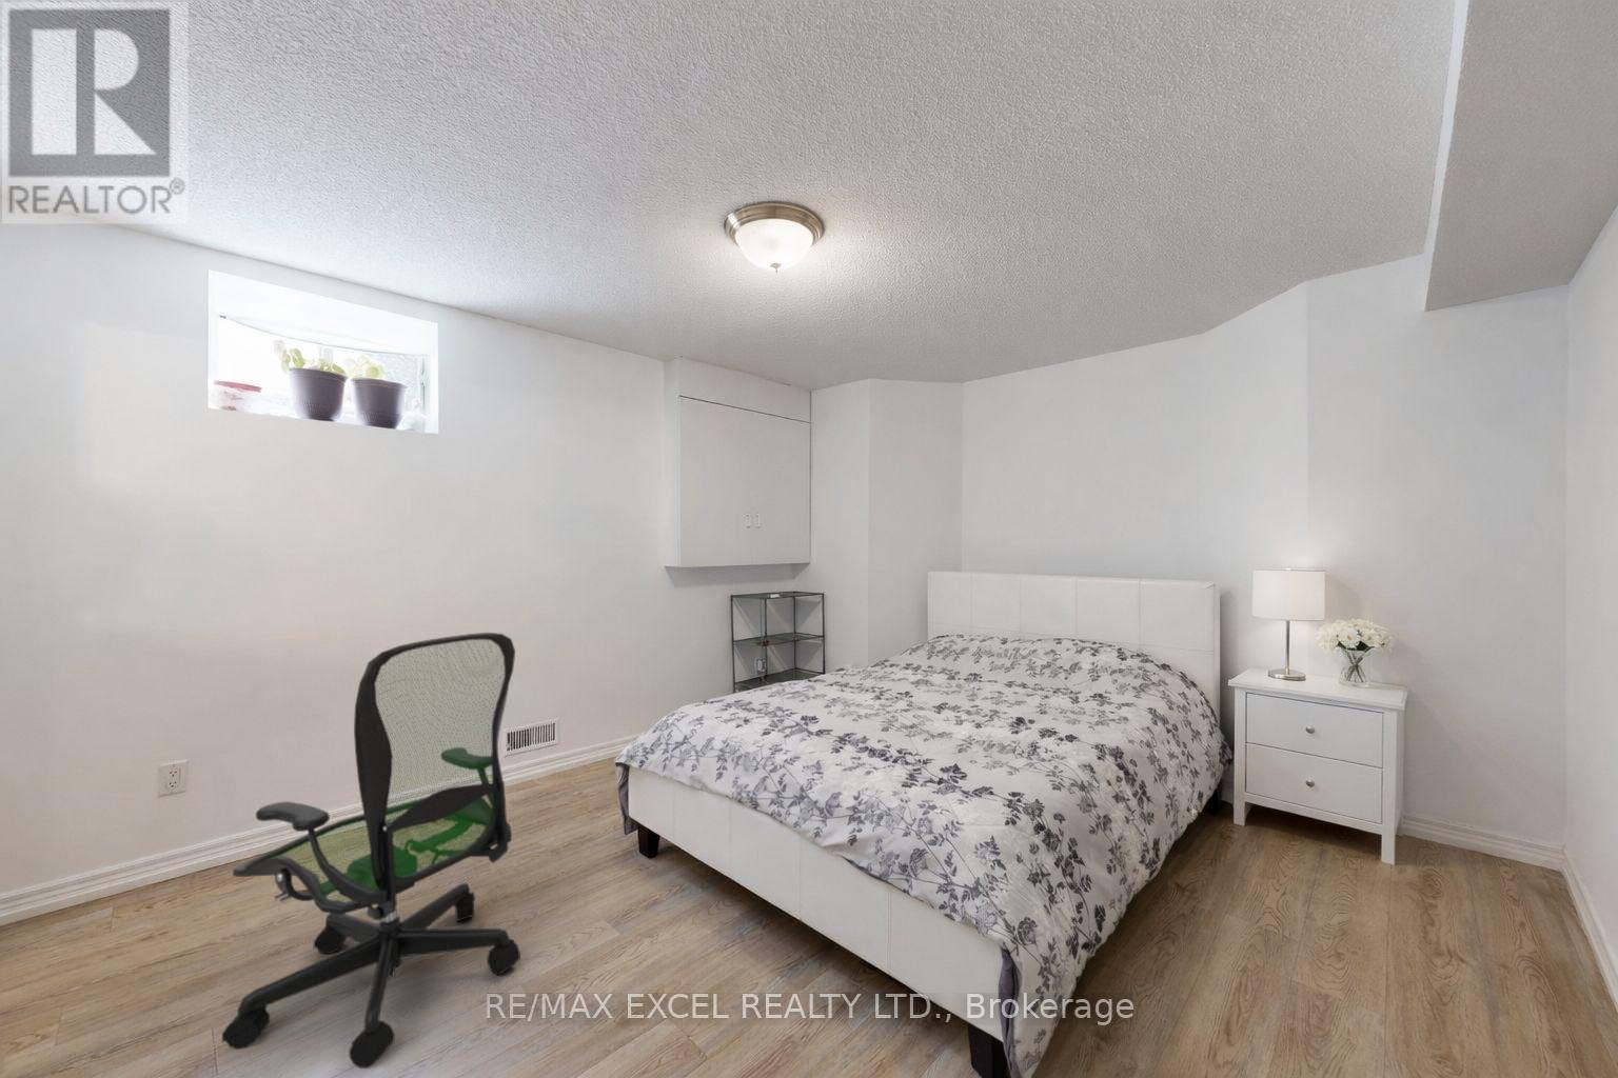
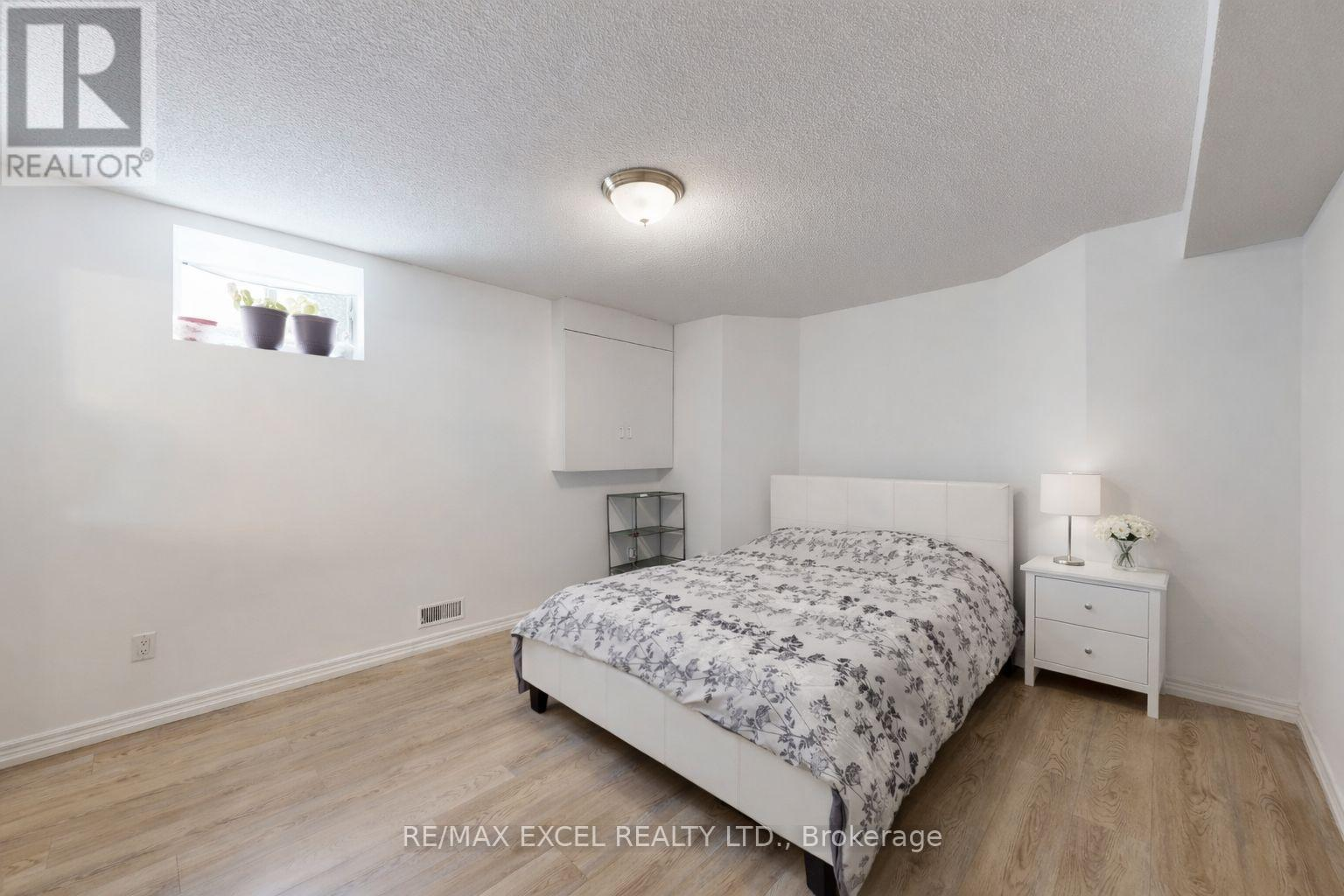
- office chair (383, 804)
